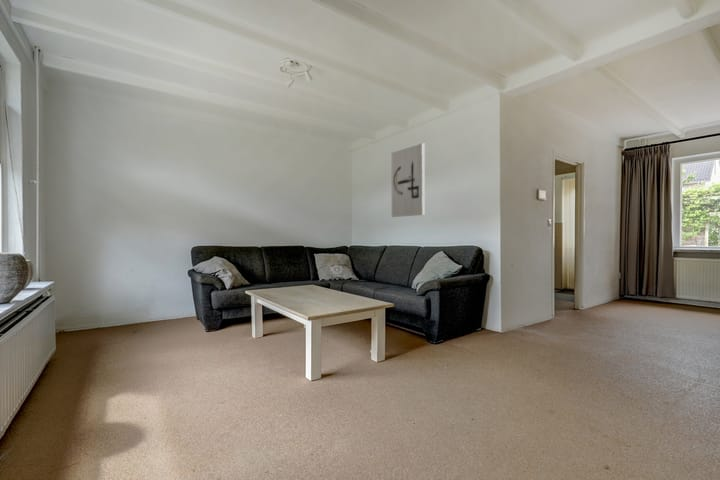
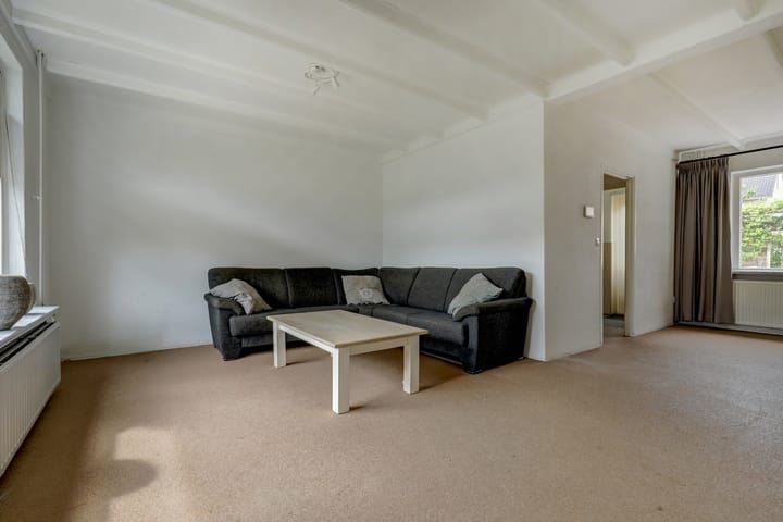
- wall art (407, 182)
